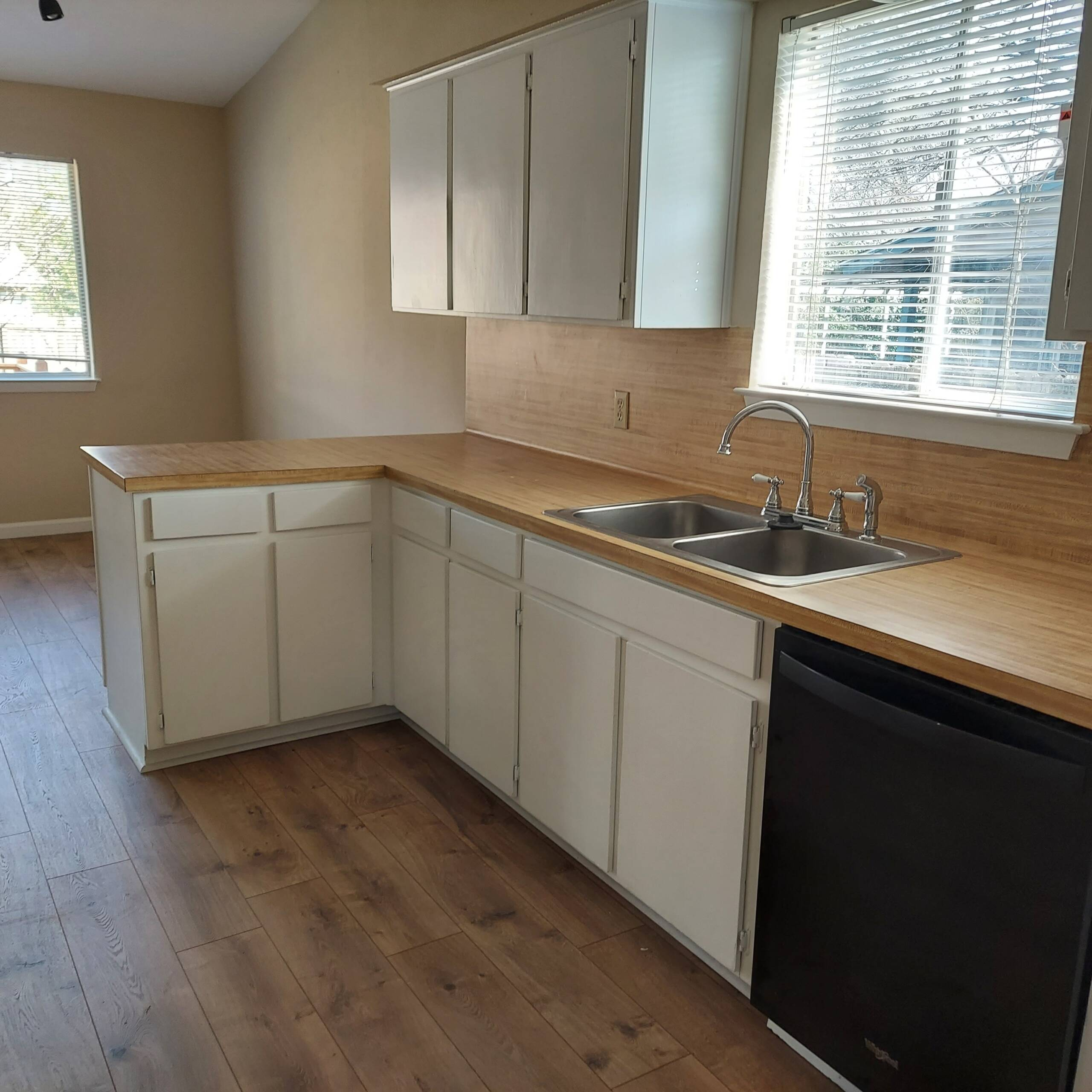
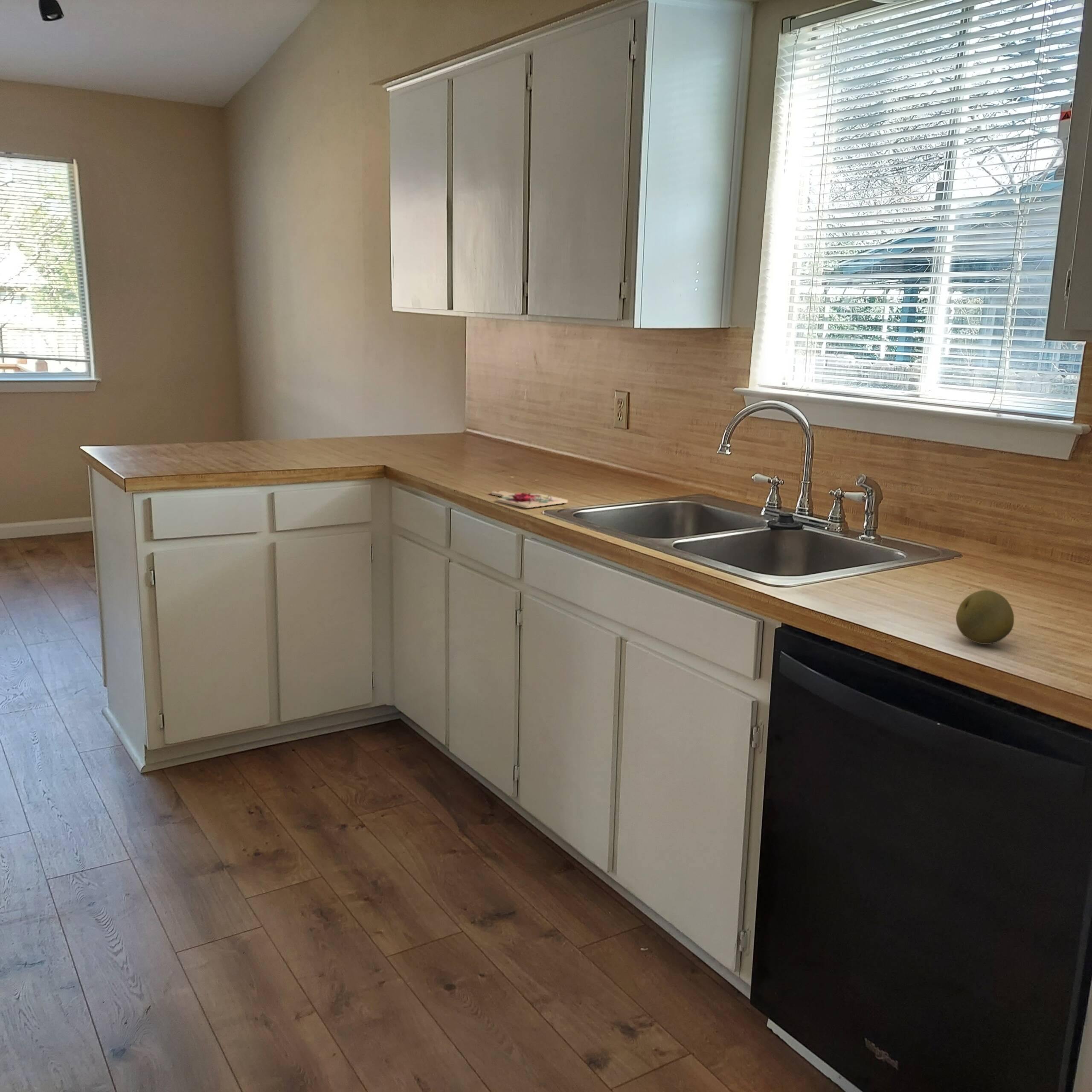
+ fruit (984, 617)
+ cutting board (520, 494)
